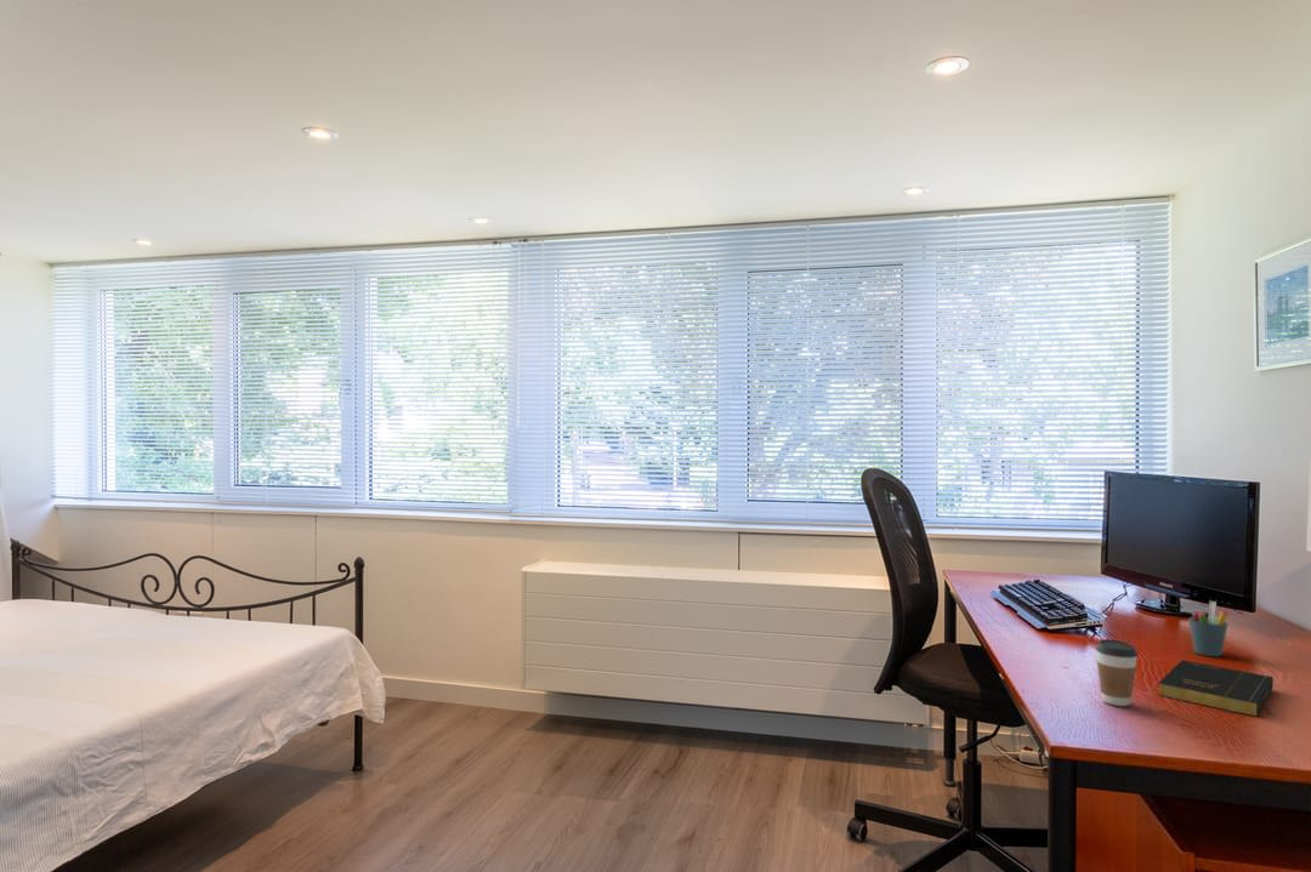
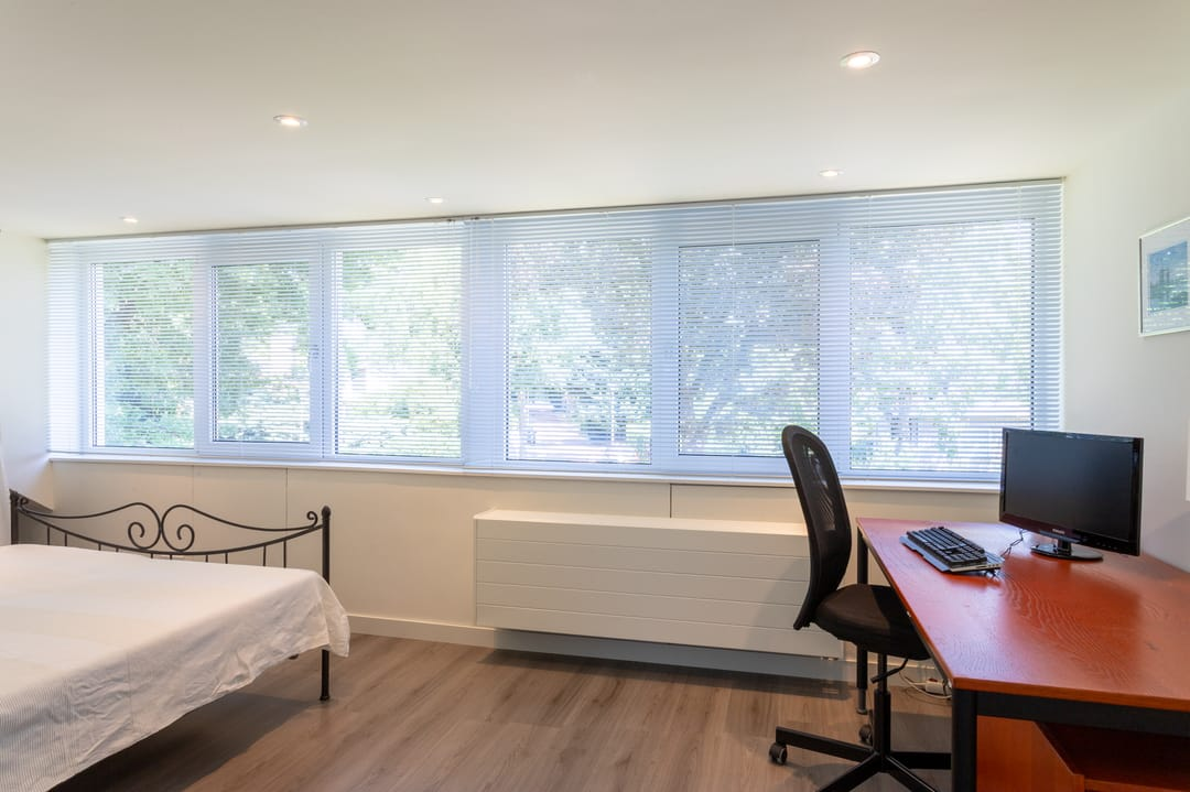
- book (1216, 684)
- pen holder (1208, 628)
- coffee cup (1116, 672)
